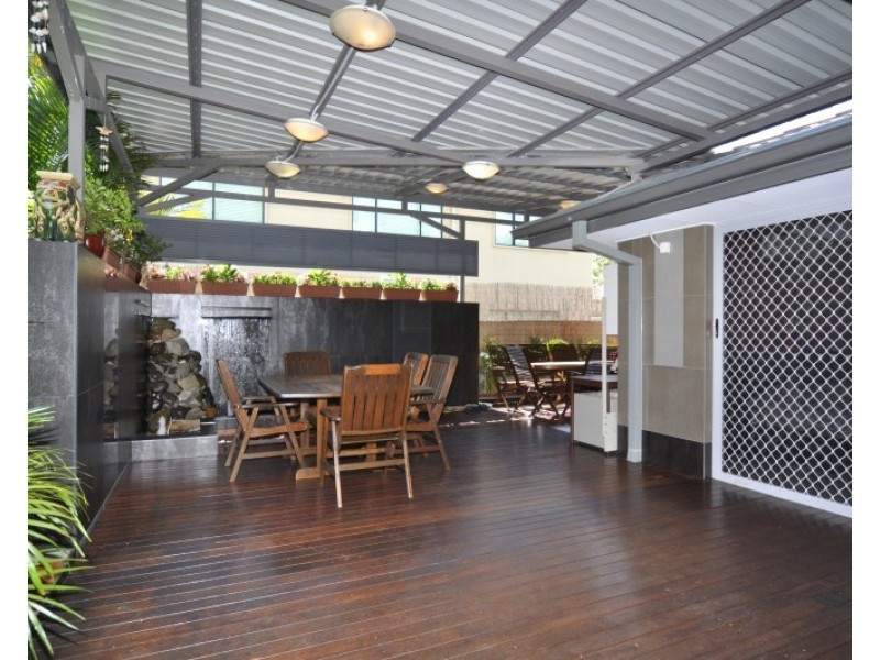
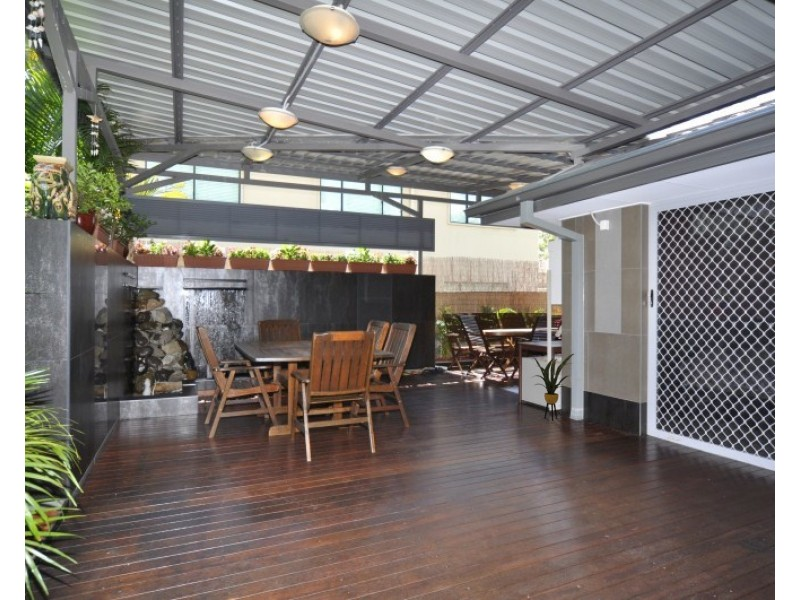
+ house plant (555, 386)
